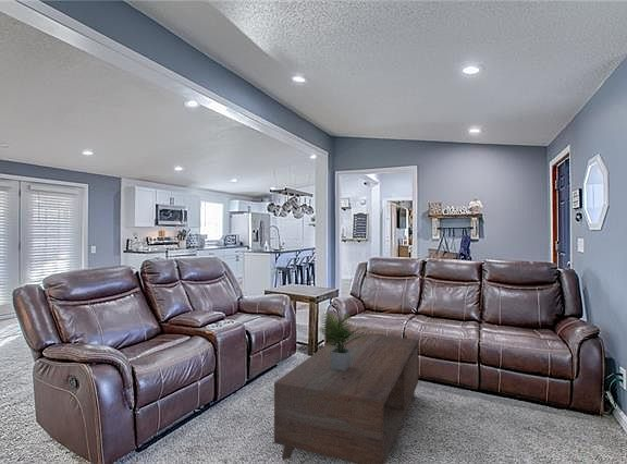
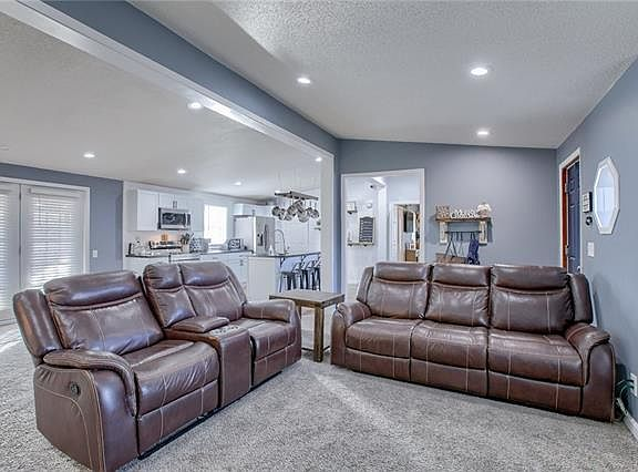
- coffee table (358, 365)
